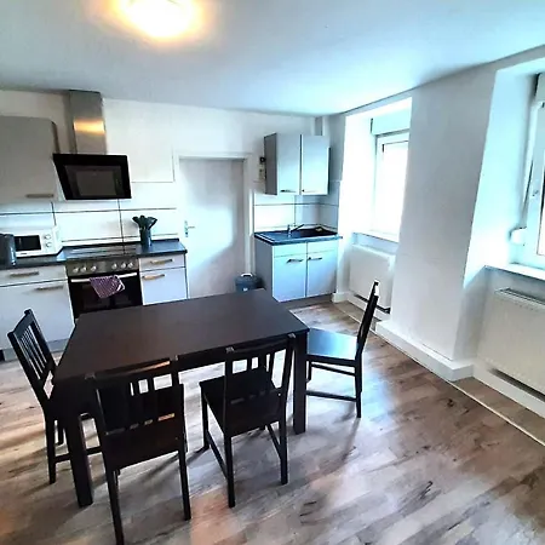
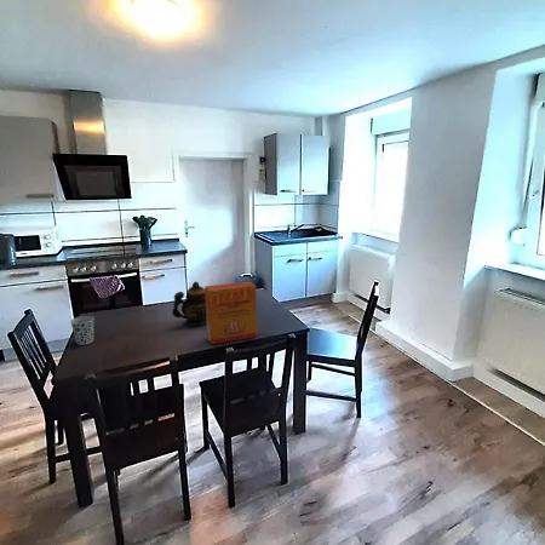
+ cereal box (230, 311)
+ teapot (195, 302)
+ cup (84, 331)
